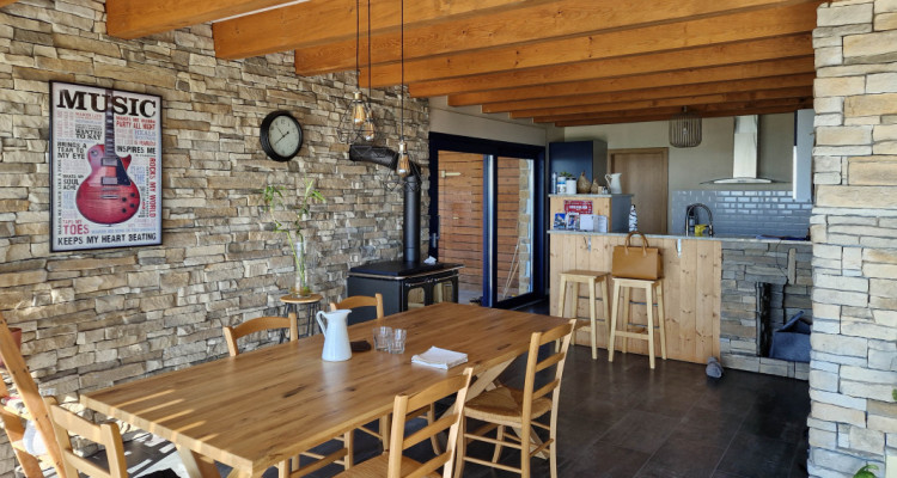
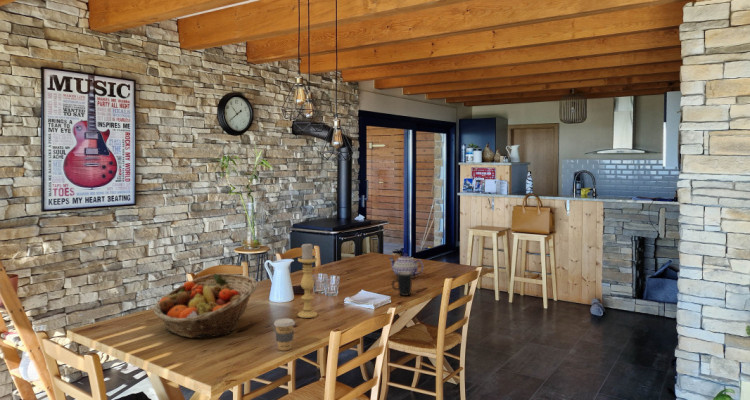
+ mug (401, 284)
+ fruit basket (206, 303)
+ coffee cup (284, 334)
+ teapot (405, 265)
+ candle holder (307, 279)
